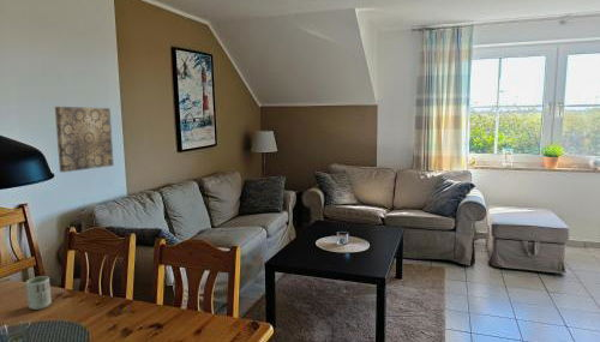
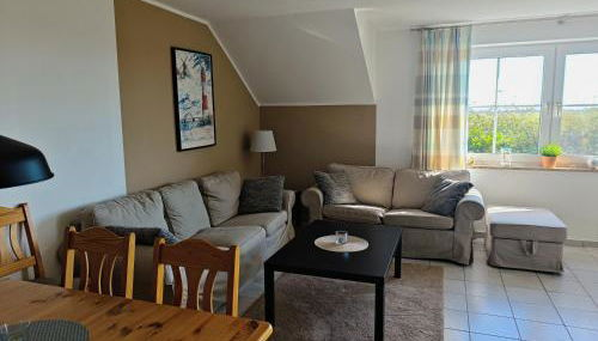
- cup (38, 293)
- wall art (85, 138)
